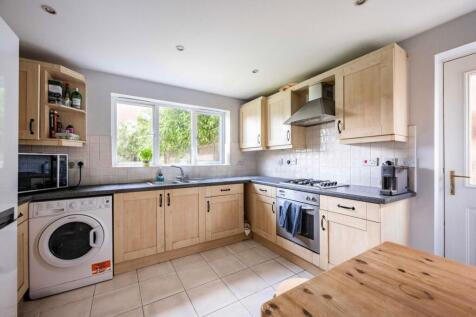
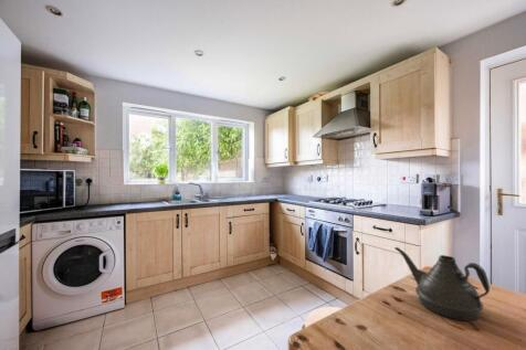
+ teapot (435, 277)
